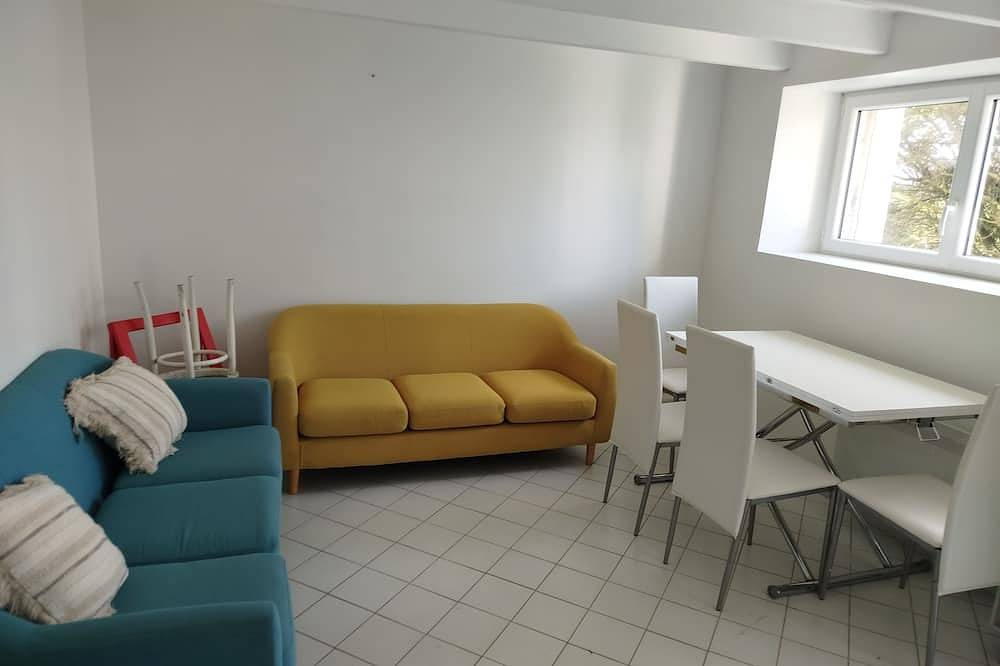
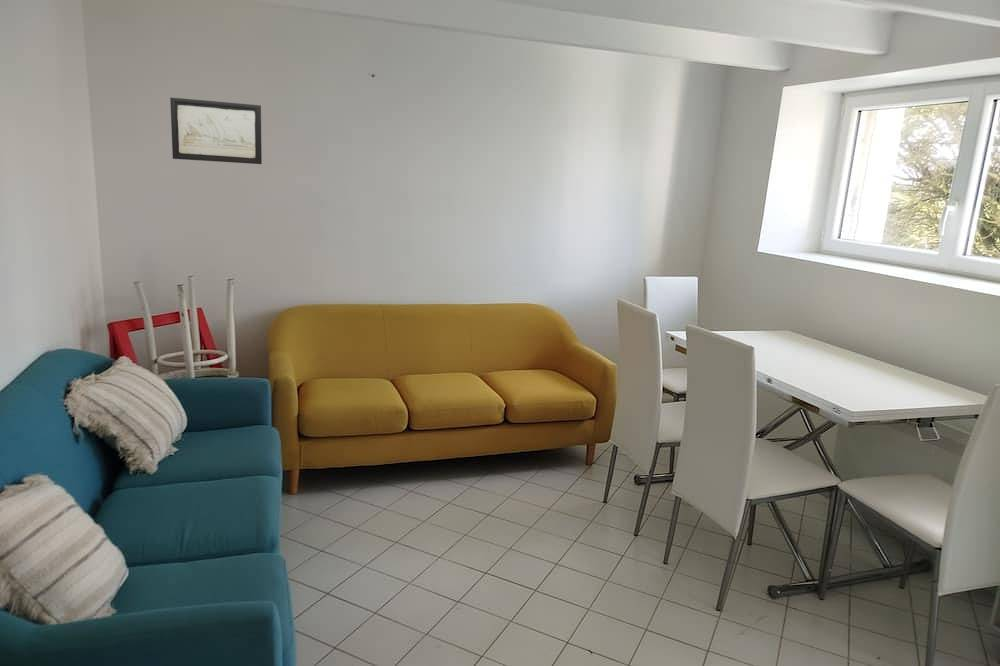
+ wall art (217, 131)
